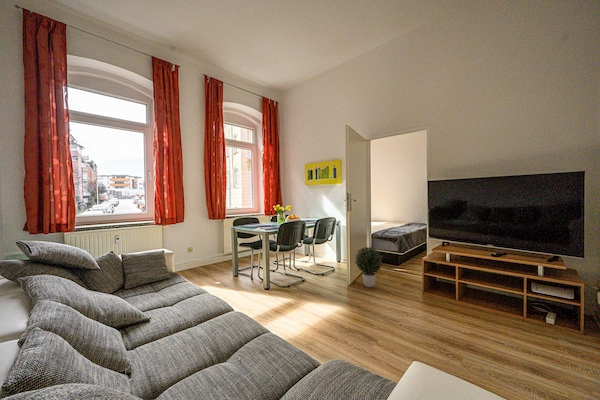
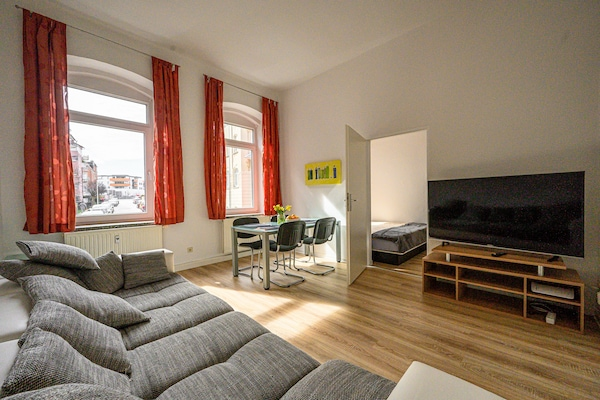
- potted plant (369, 266)
